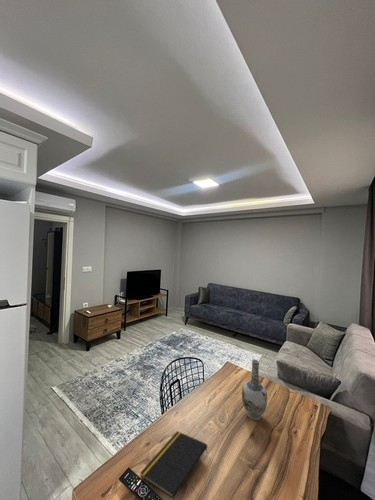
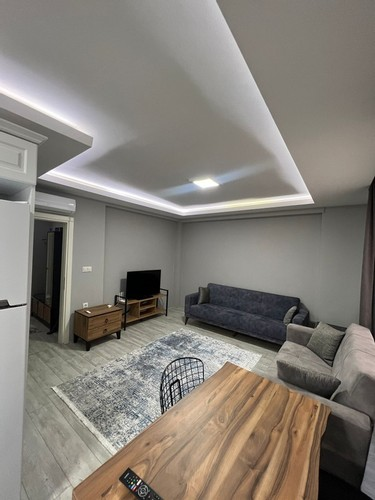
- vase (254, 388)
- notepad (175, 459)
